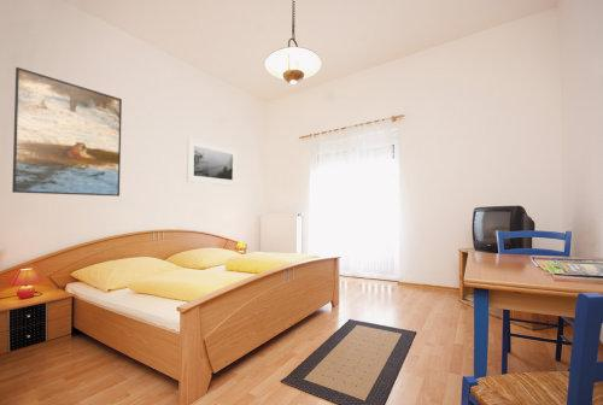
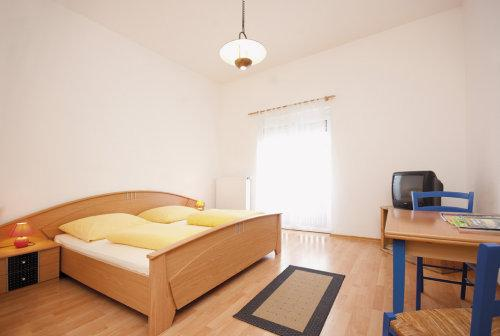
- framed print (74, 139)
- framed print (213, 164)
